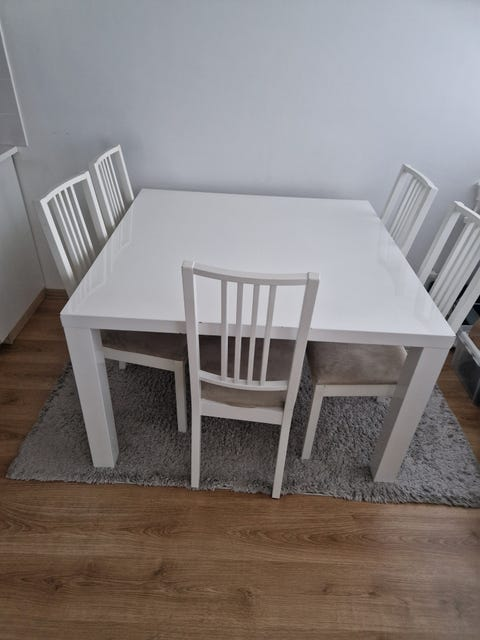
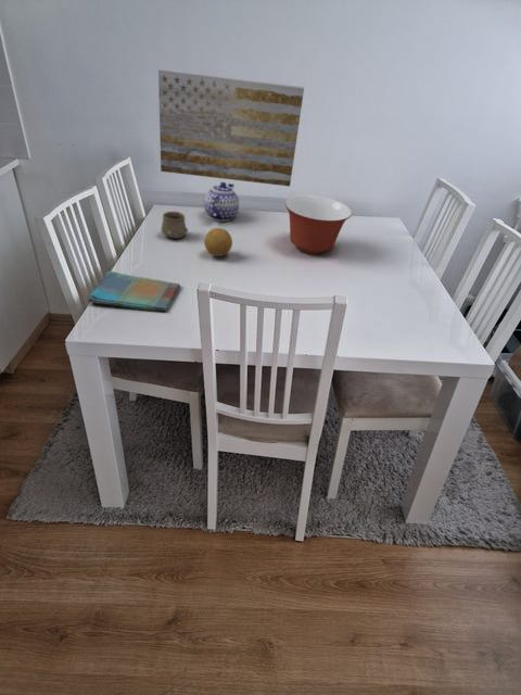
+ cup (174, 225)
+ wall art (228, 130)
+ dish towel (136, 291)
+ teapot (221, 200)
+ fruit (218, 242)
+ mixing bowl (314, 227)
